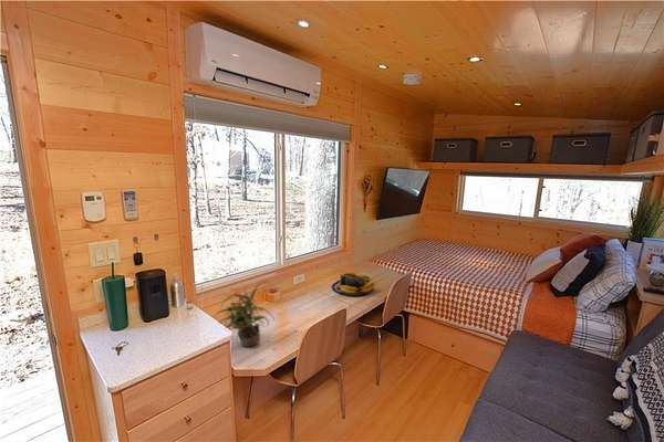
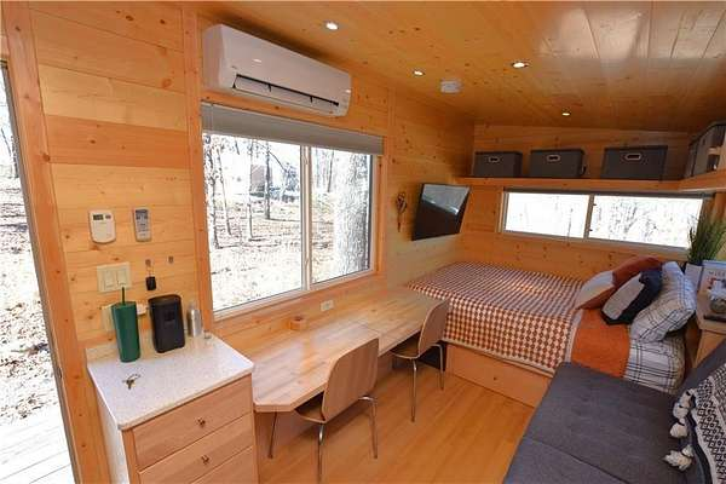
- fruit bowl (352, 280)
- potted plant (246, 315)
